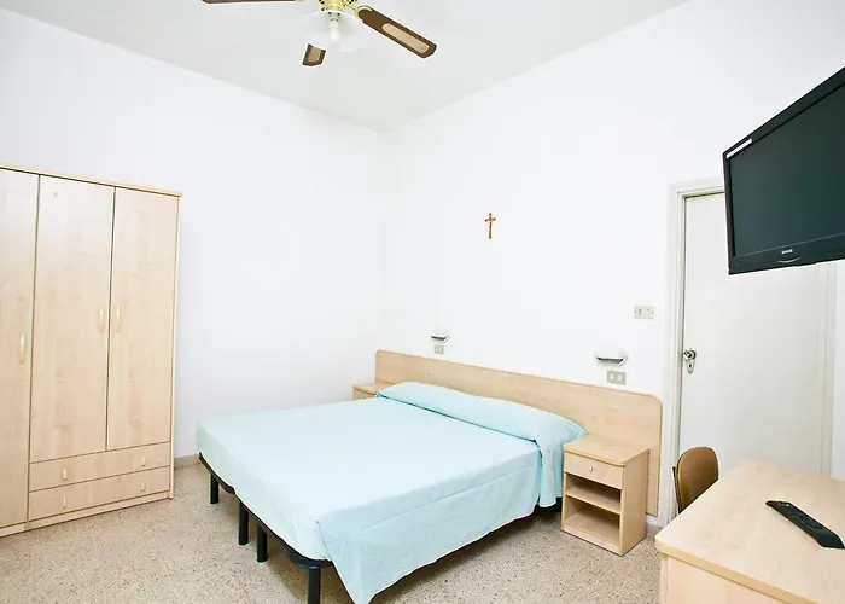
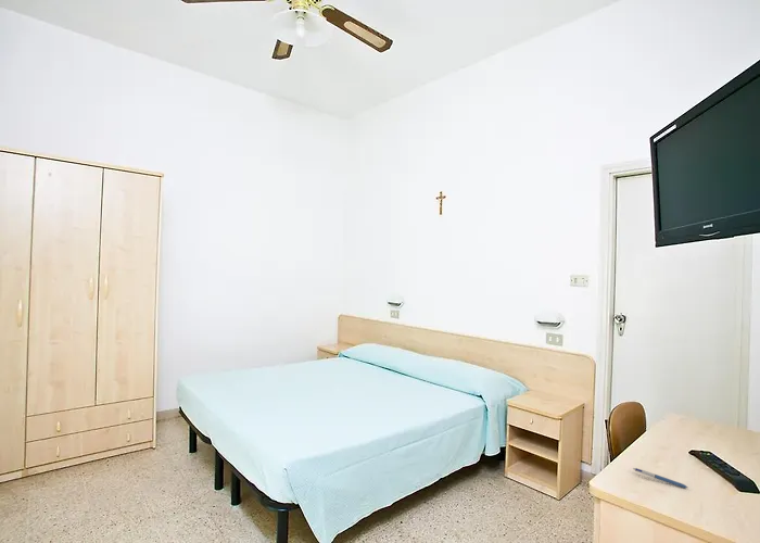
+ pen (659, 478)
